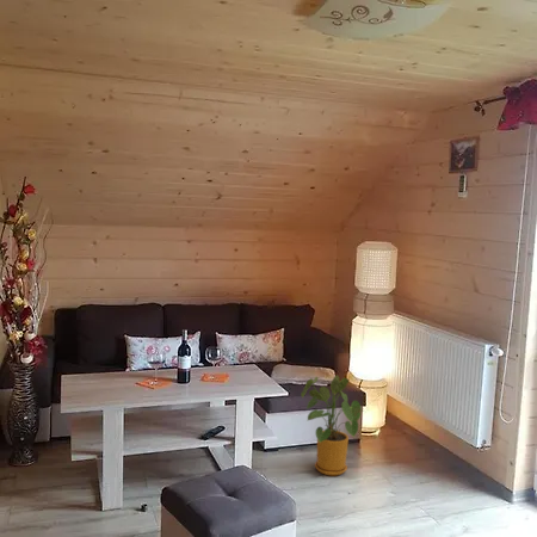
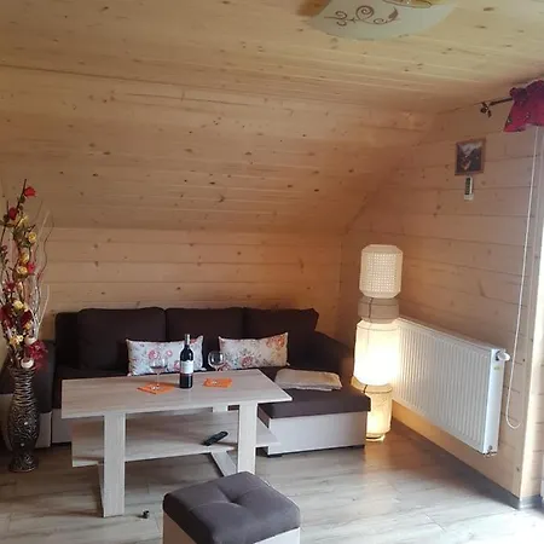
- house plant (329, 426)
